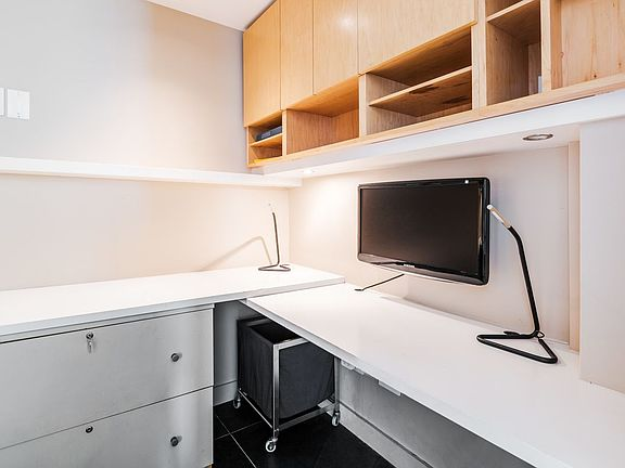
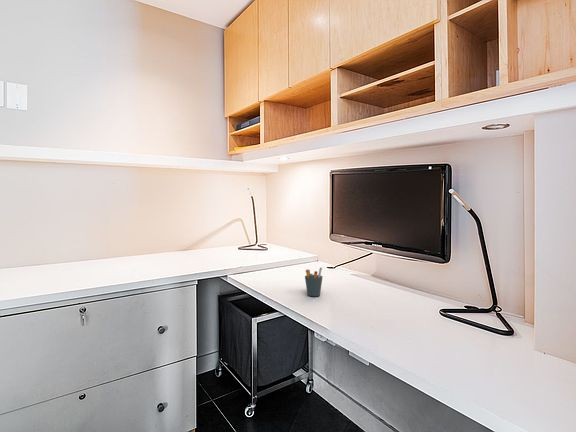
+ pen holder (313, 280)
